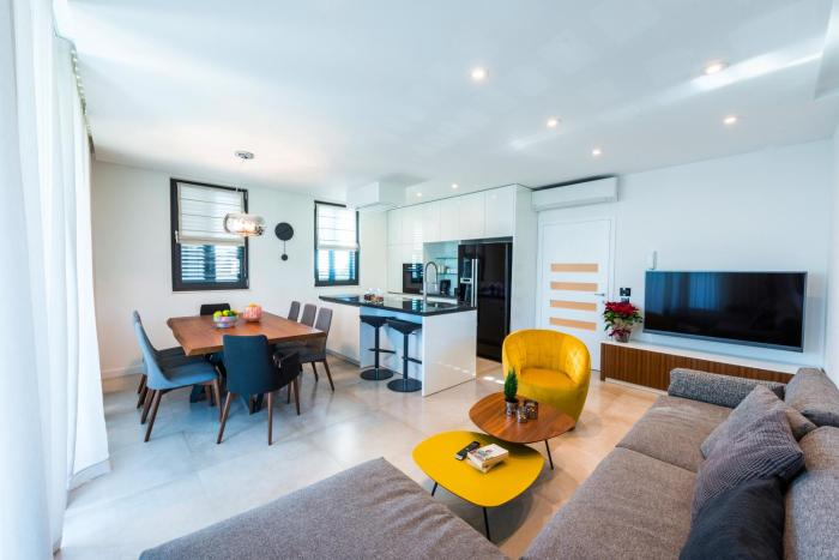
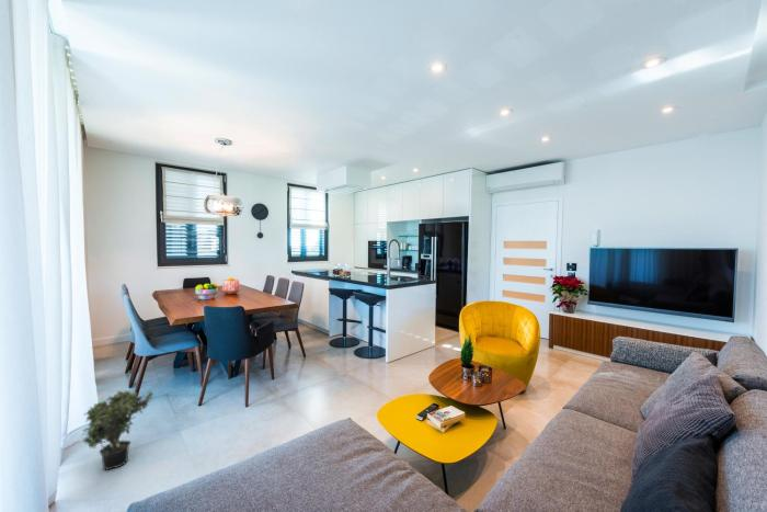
+ potted plant (119, 425)
